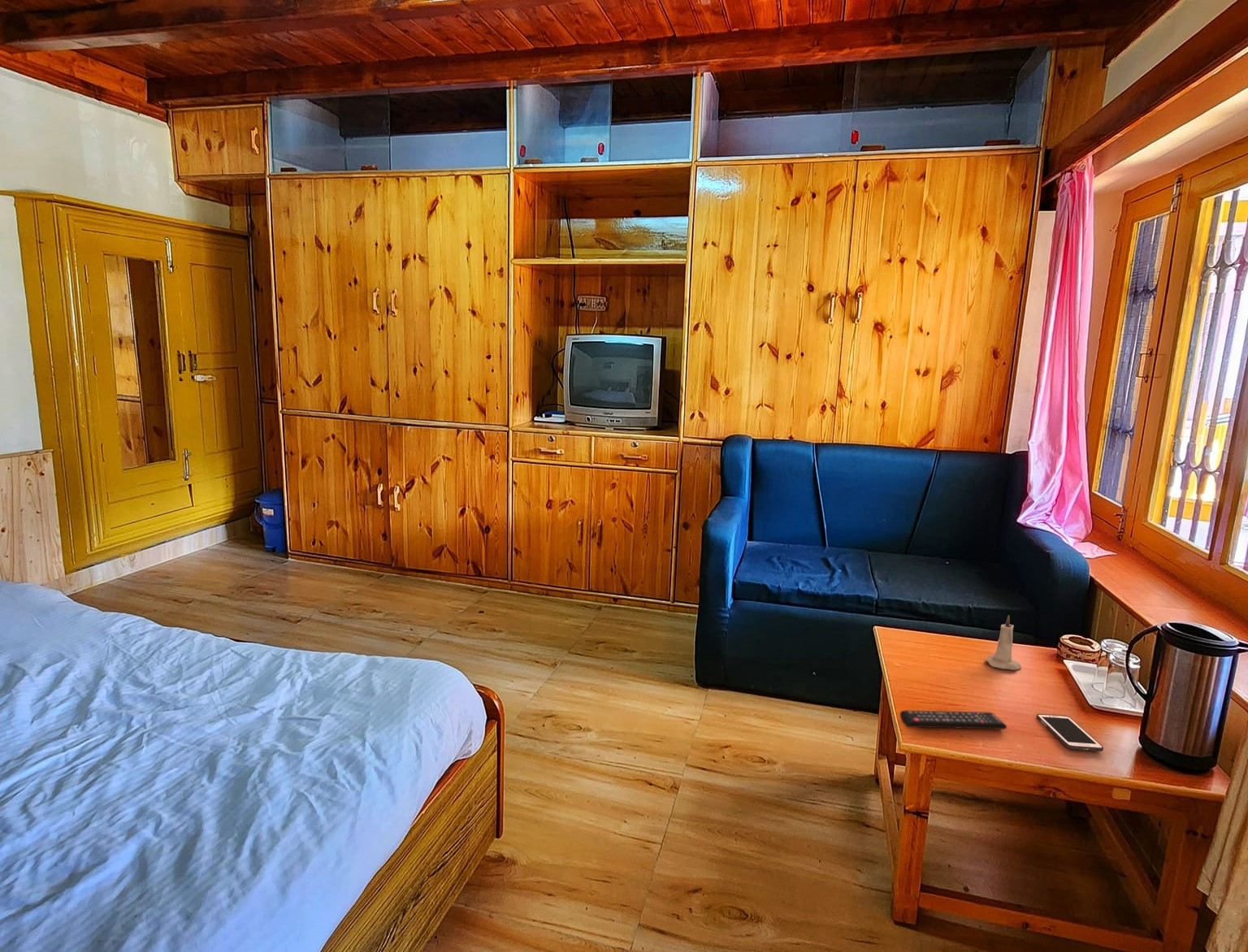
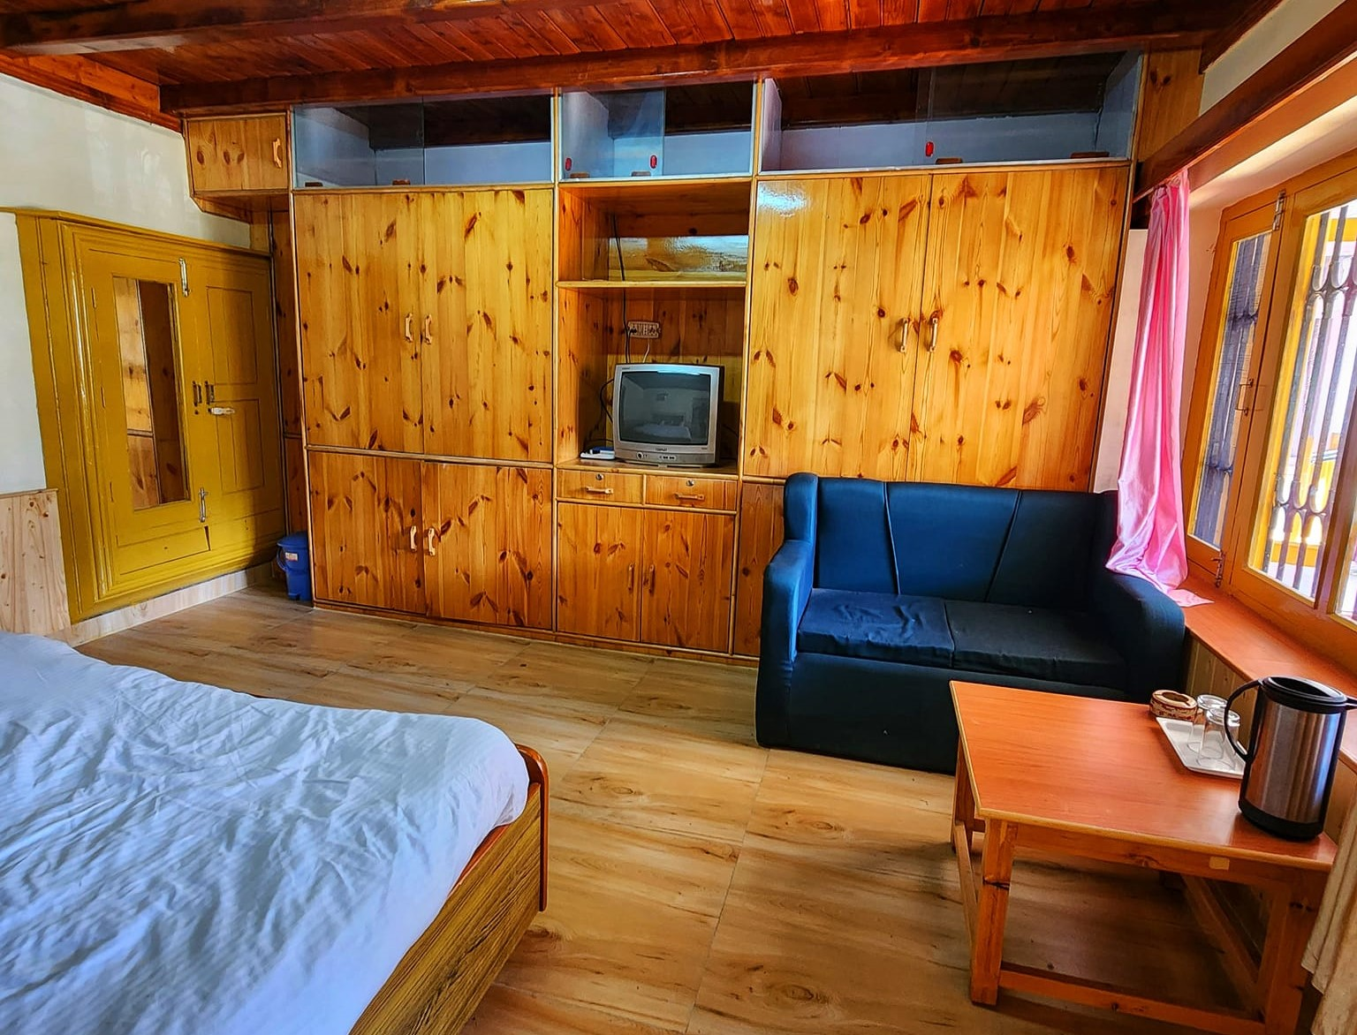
- remote control (952, 720)
- candle (1007, 640)
- cell phone (1068, 732)
